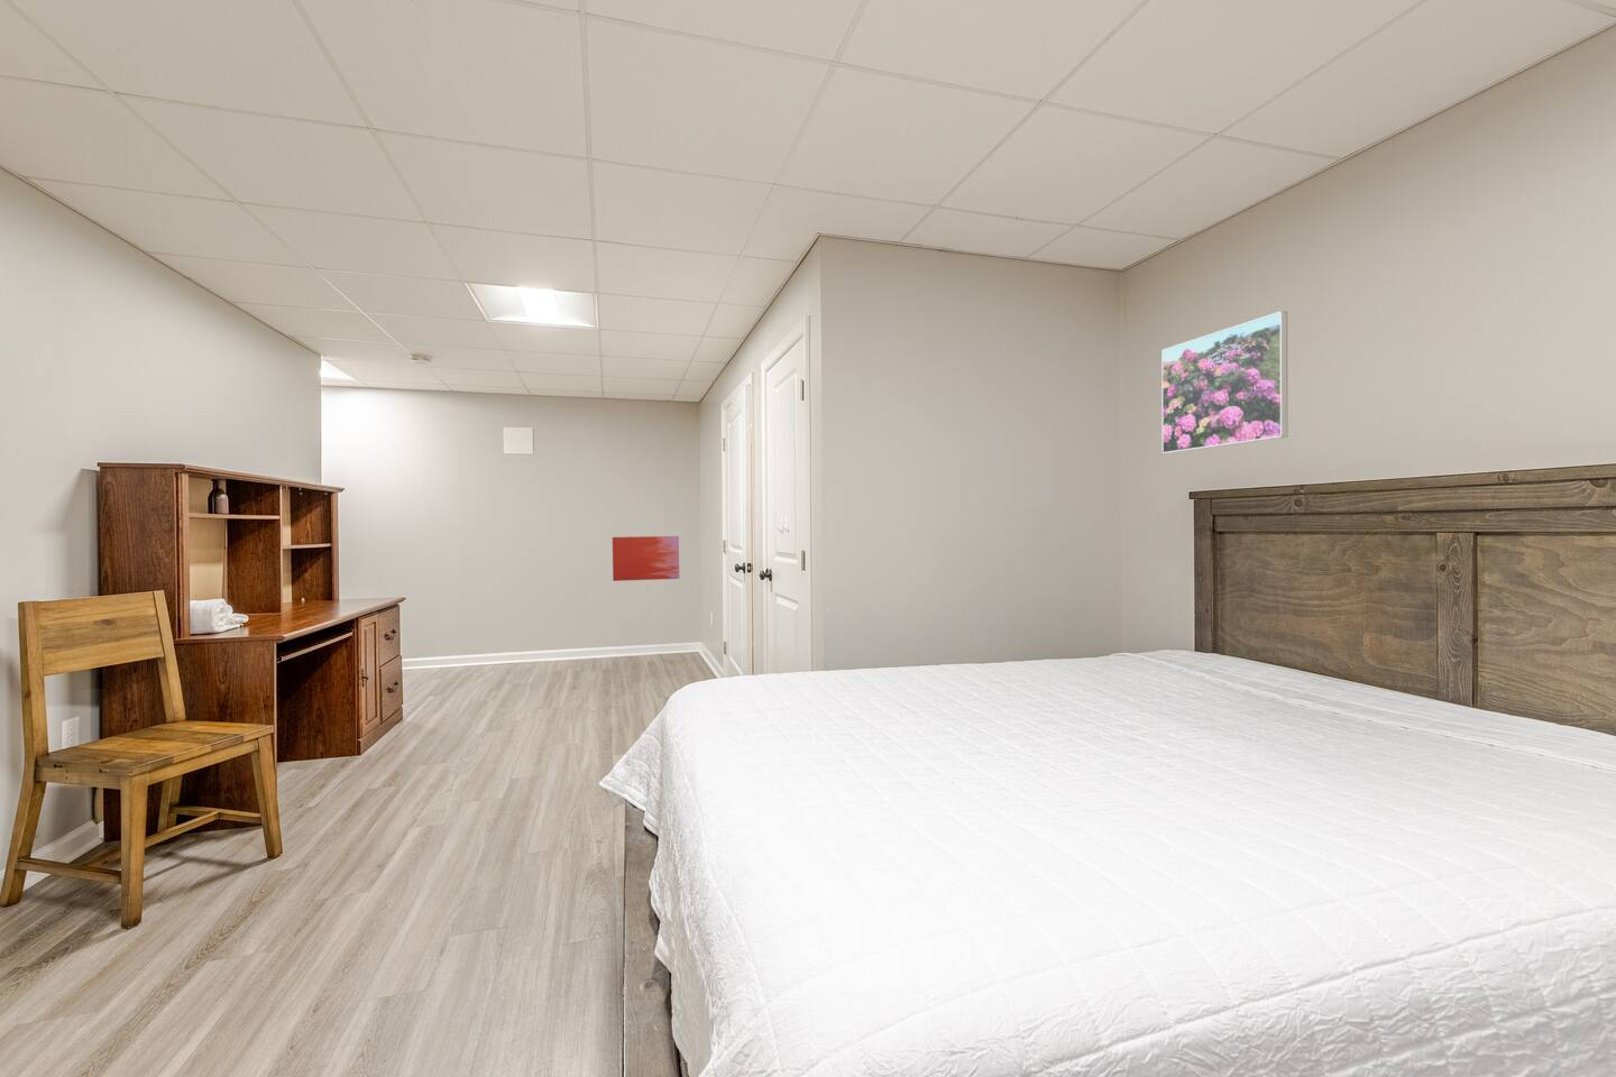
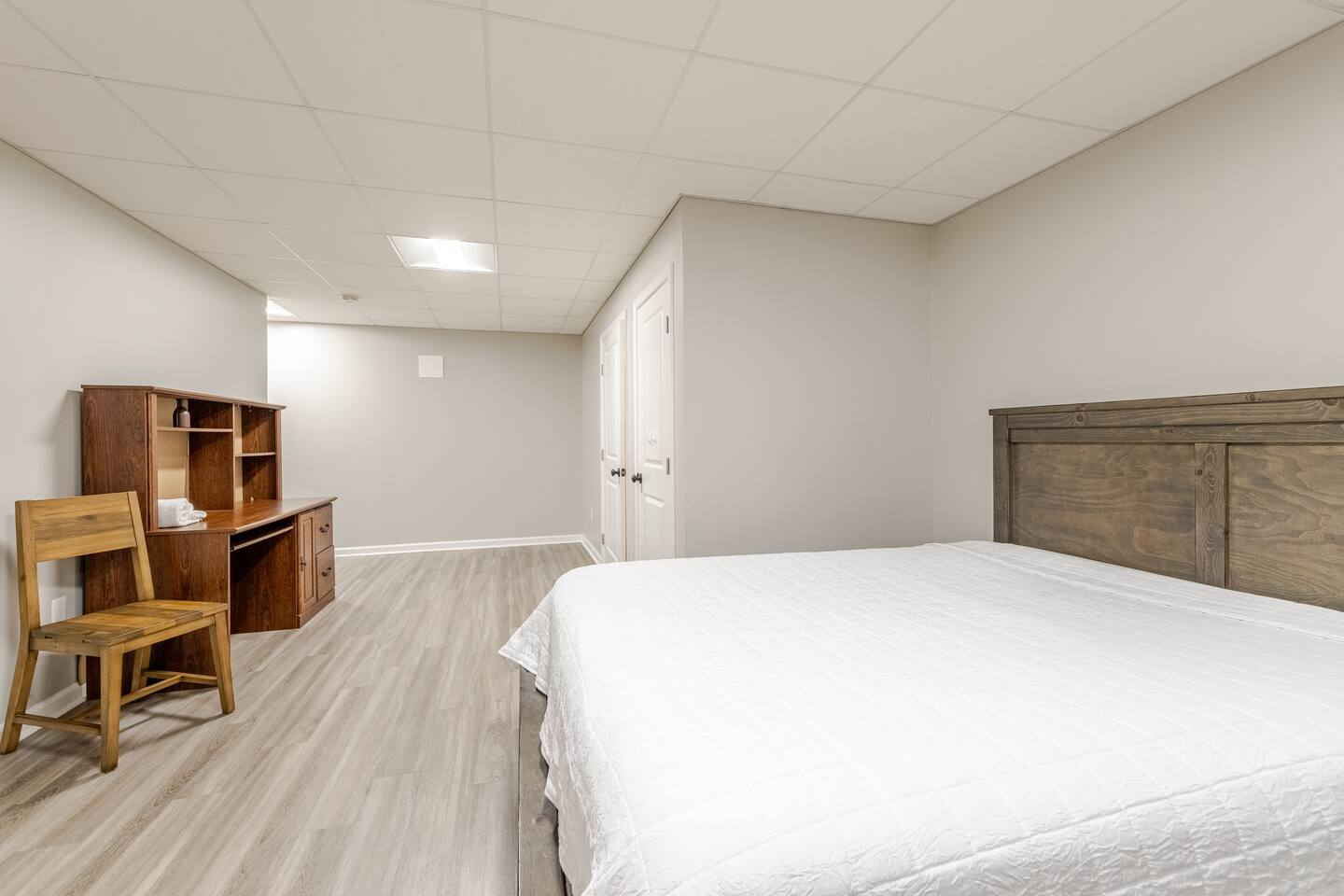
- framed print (1219, 389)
- wall art (646, 558)
